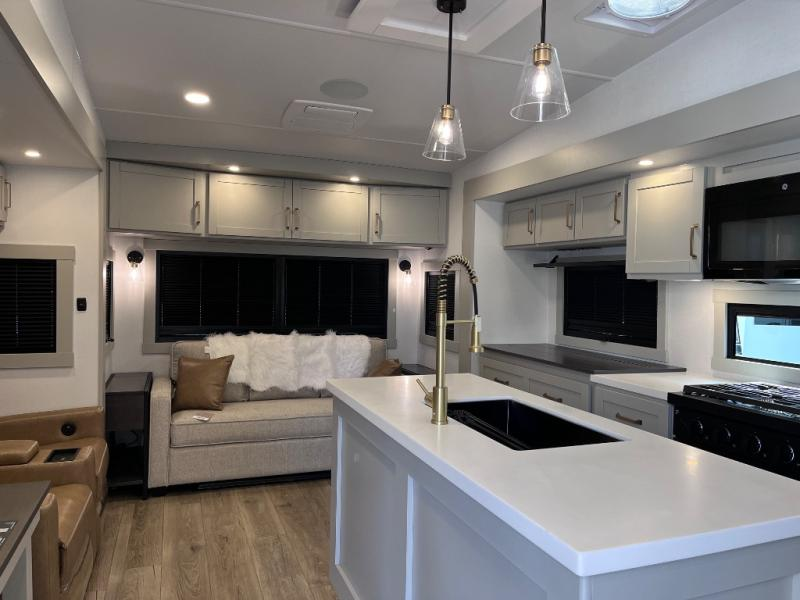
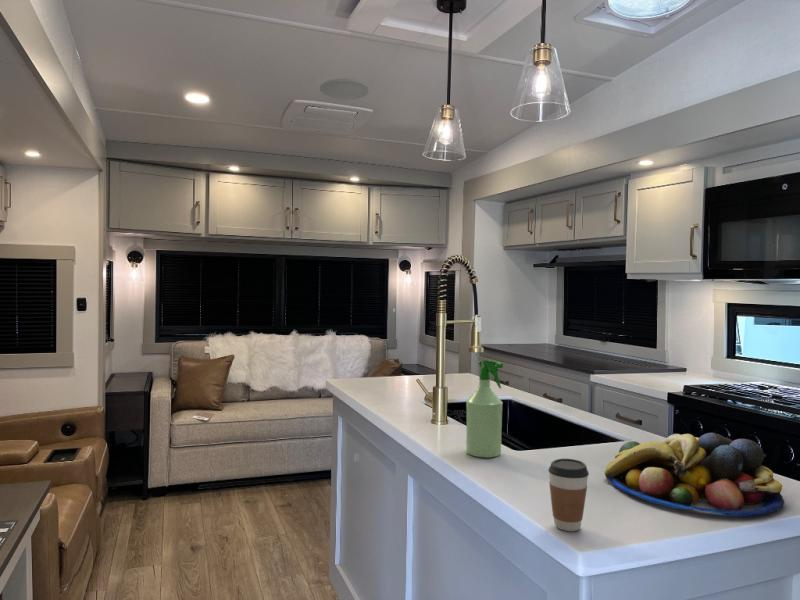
+ spray bottle (484, 406)
+ coffee cup (568, 494)
+ fruit bowl (691, 460)
